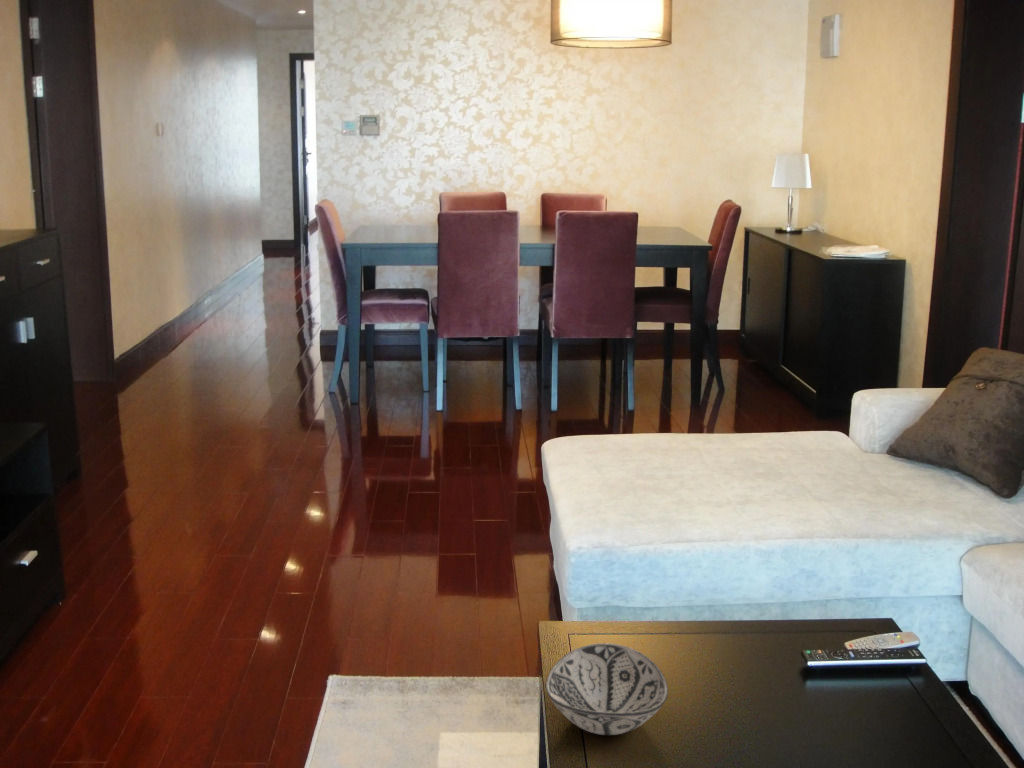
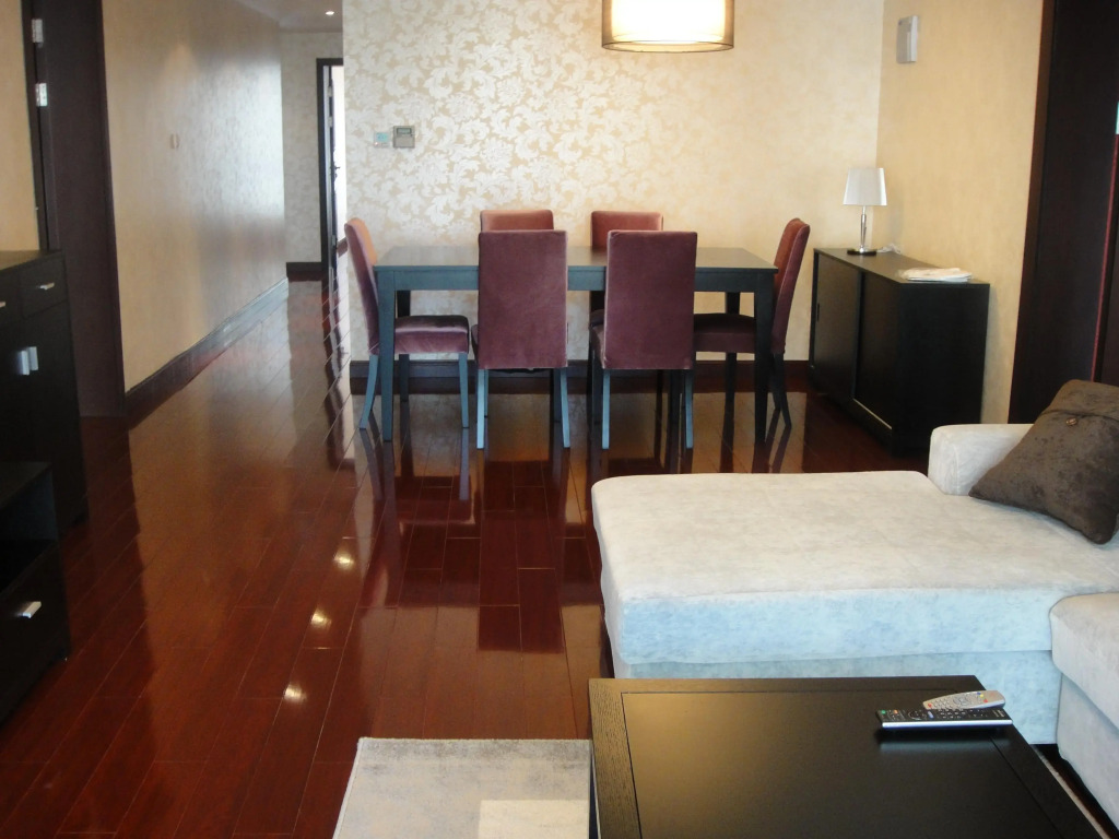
- decorative bowl (606, 698)
